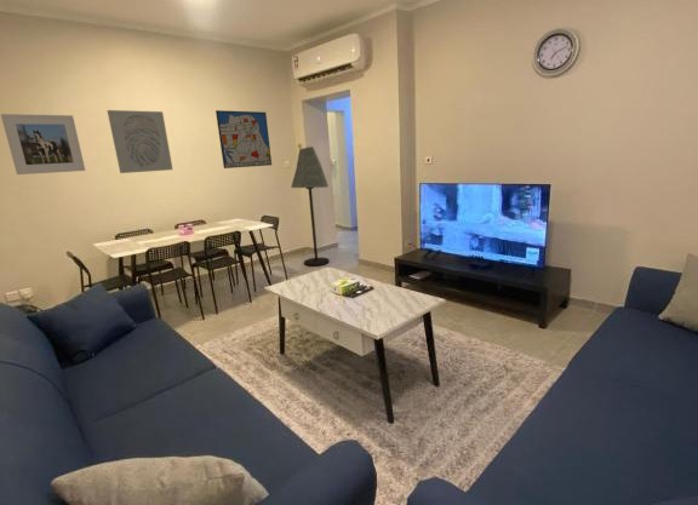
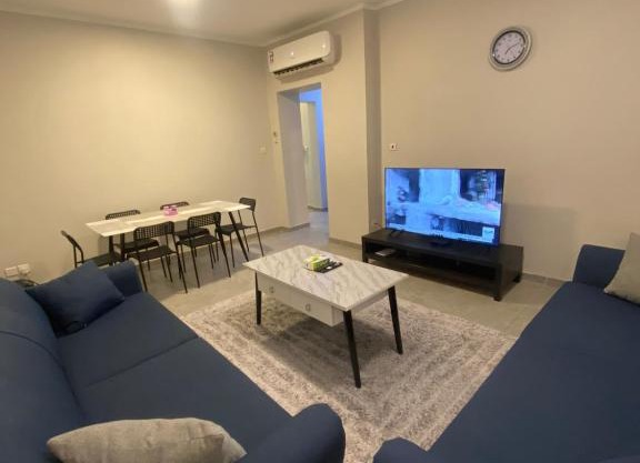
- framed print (45, 144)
- floor lamp (311, 206)
- wall art (142, 142)
- wall art (245, 139)
